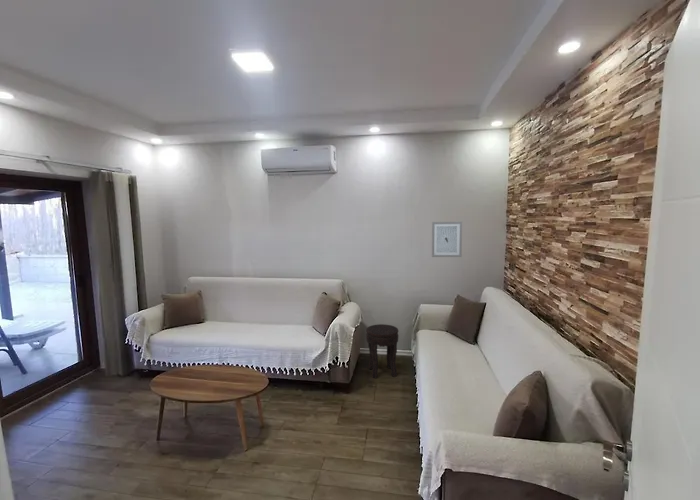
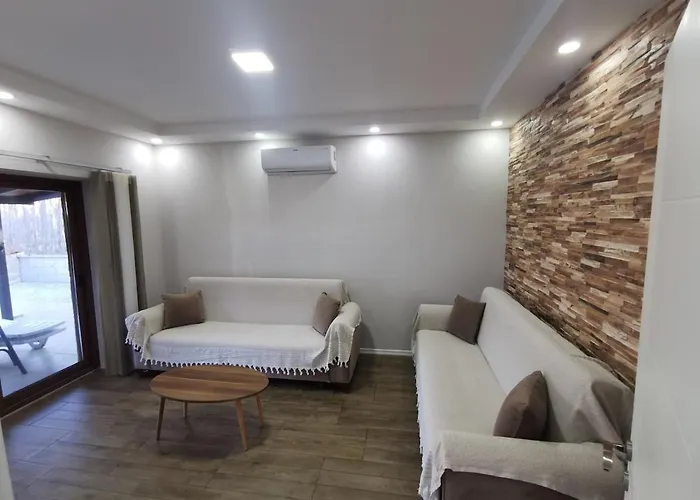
- wall art (446, 239)
- side table (382, 346)
